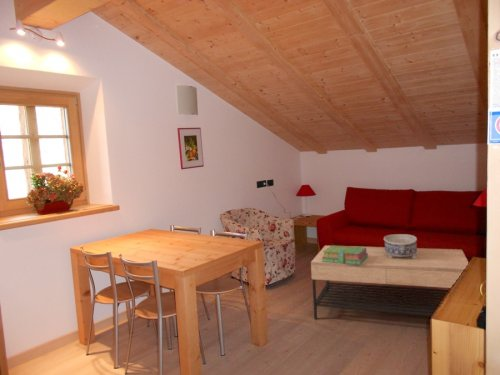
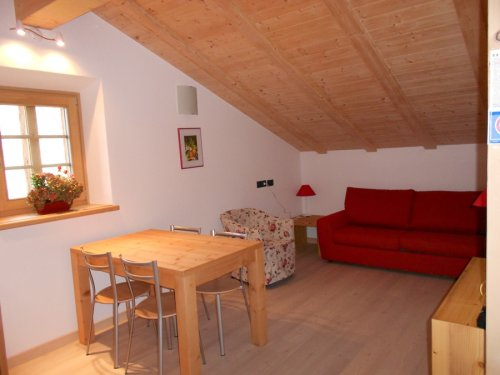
- stack of books (344, 254)
- coffee table (388, 283)
- decorative bowl (400, 246)
